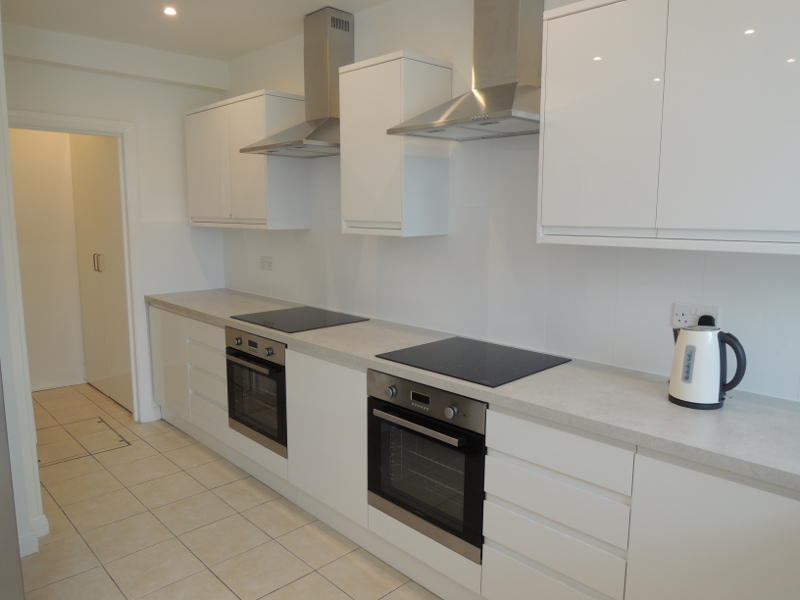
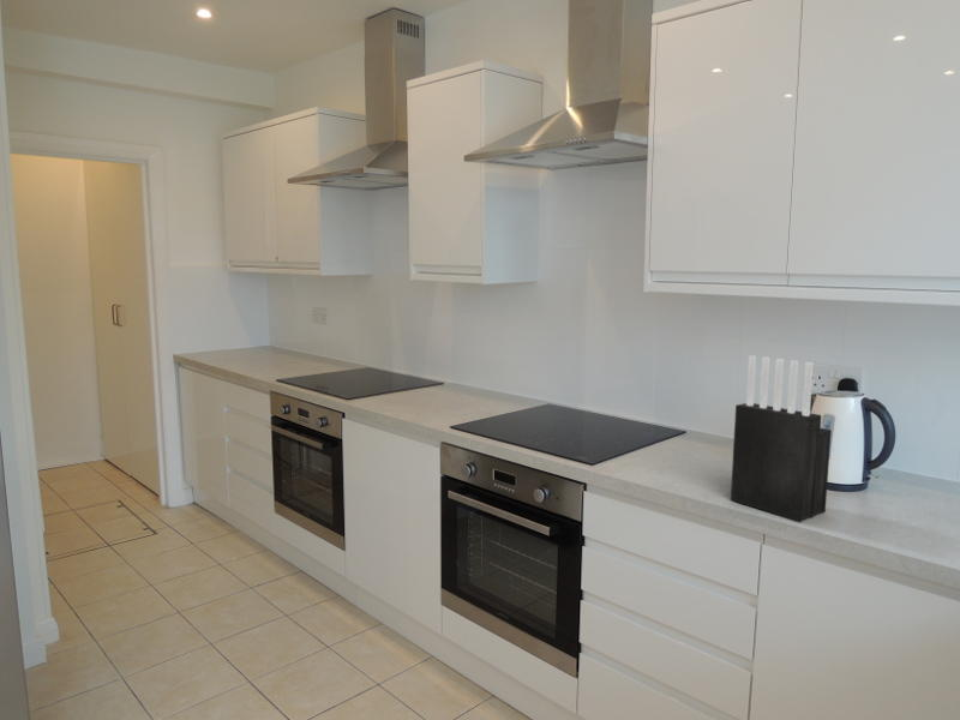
+ knife block (784, 432)
